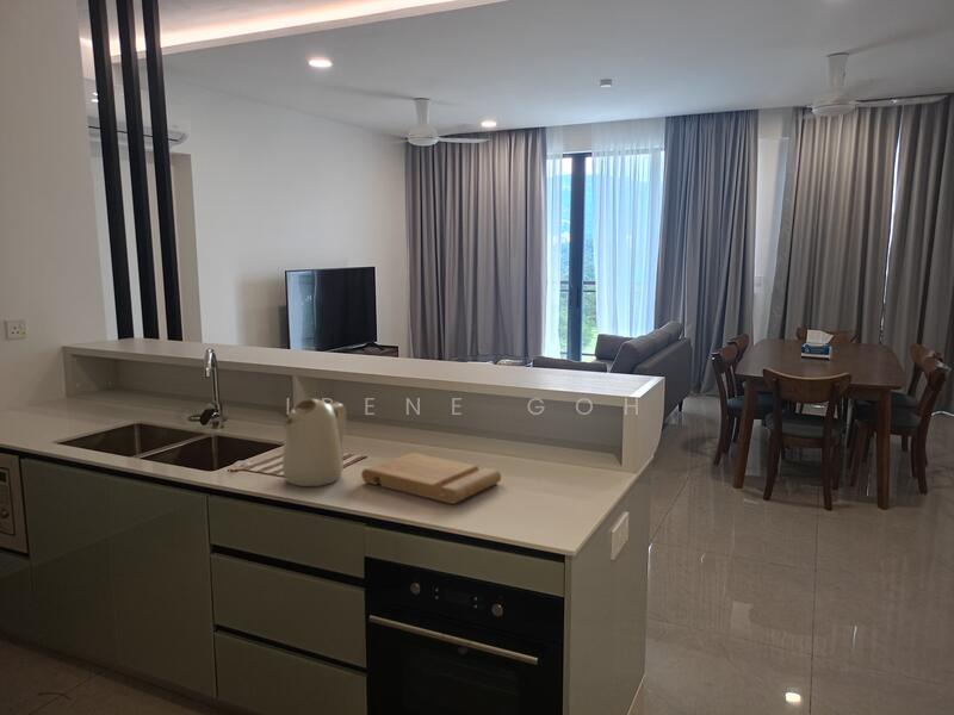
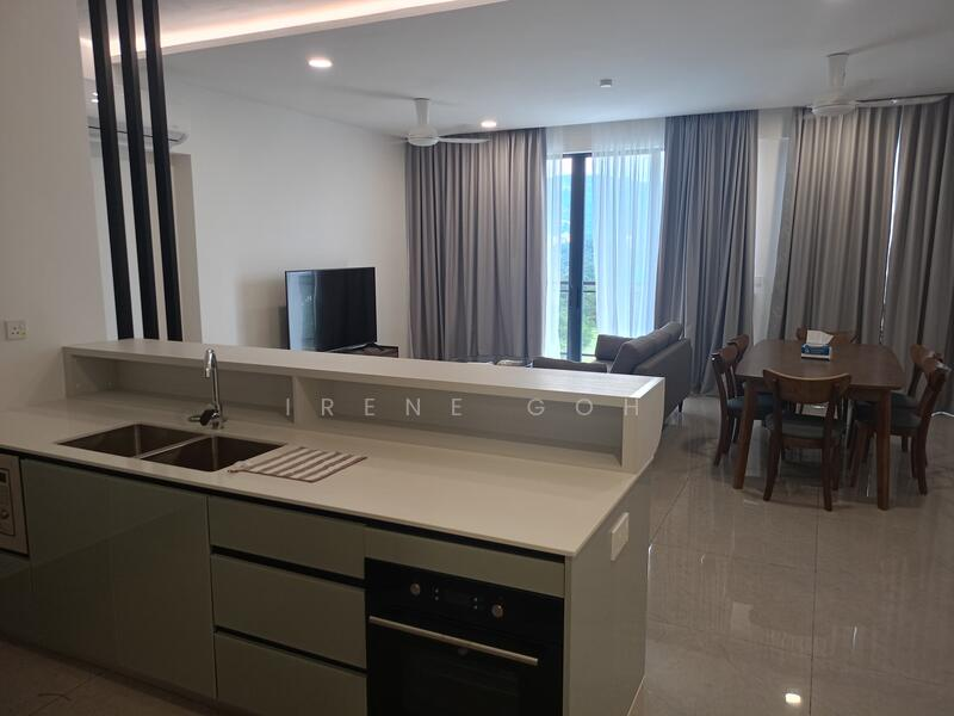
- kettle (315, 437)
- cutting board (430, 475)
